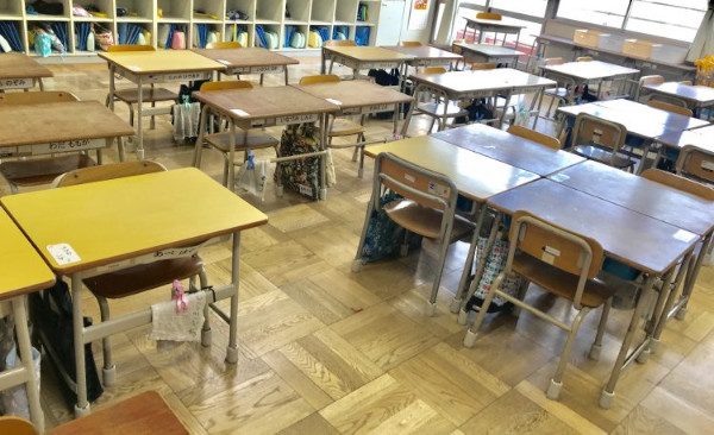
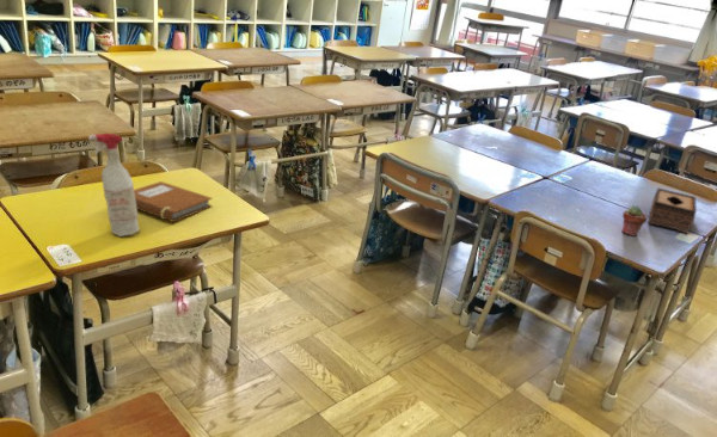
+ spray bottle (117, 185)
+ potted succulent (633, 219)
+ tissue box (672, 209)
+ notebook (164, 199)
